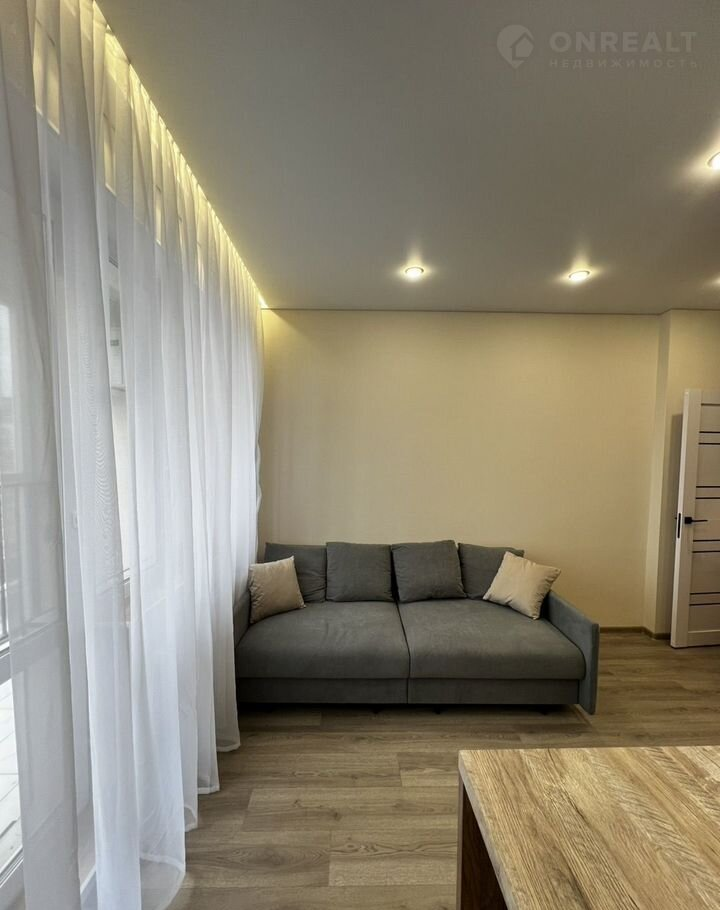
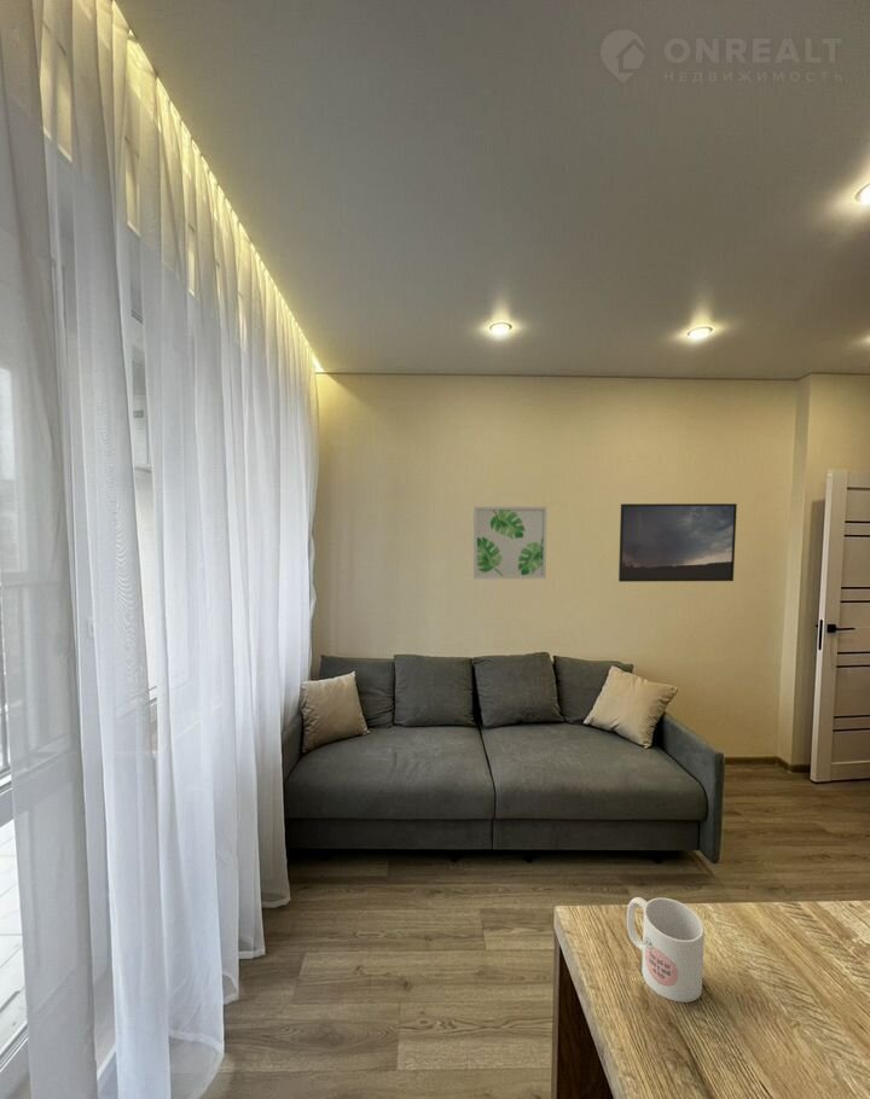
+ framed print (677, 542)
+ mug (661, 940)
+ wall art (510, 542)
